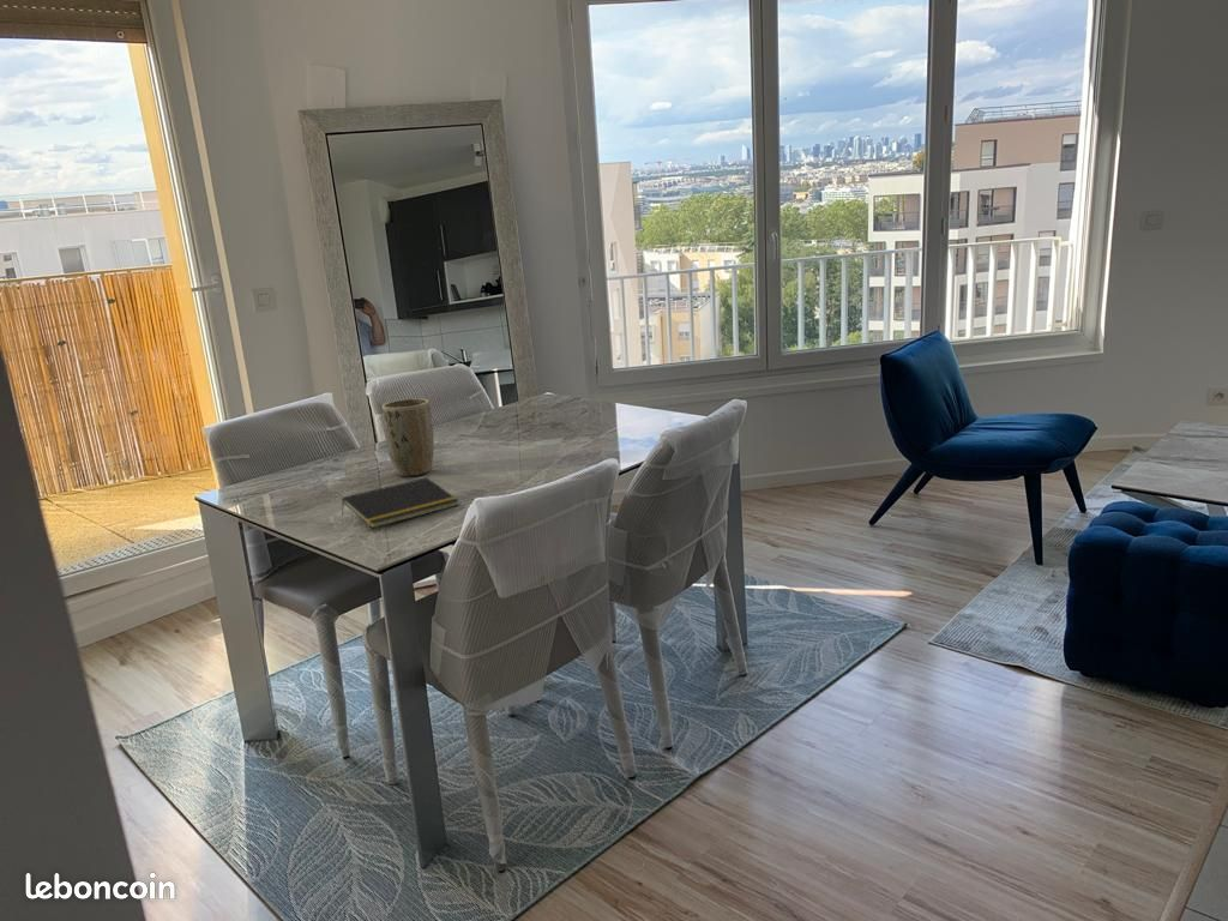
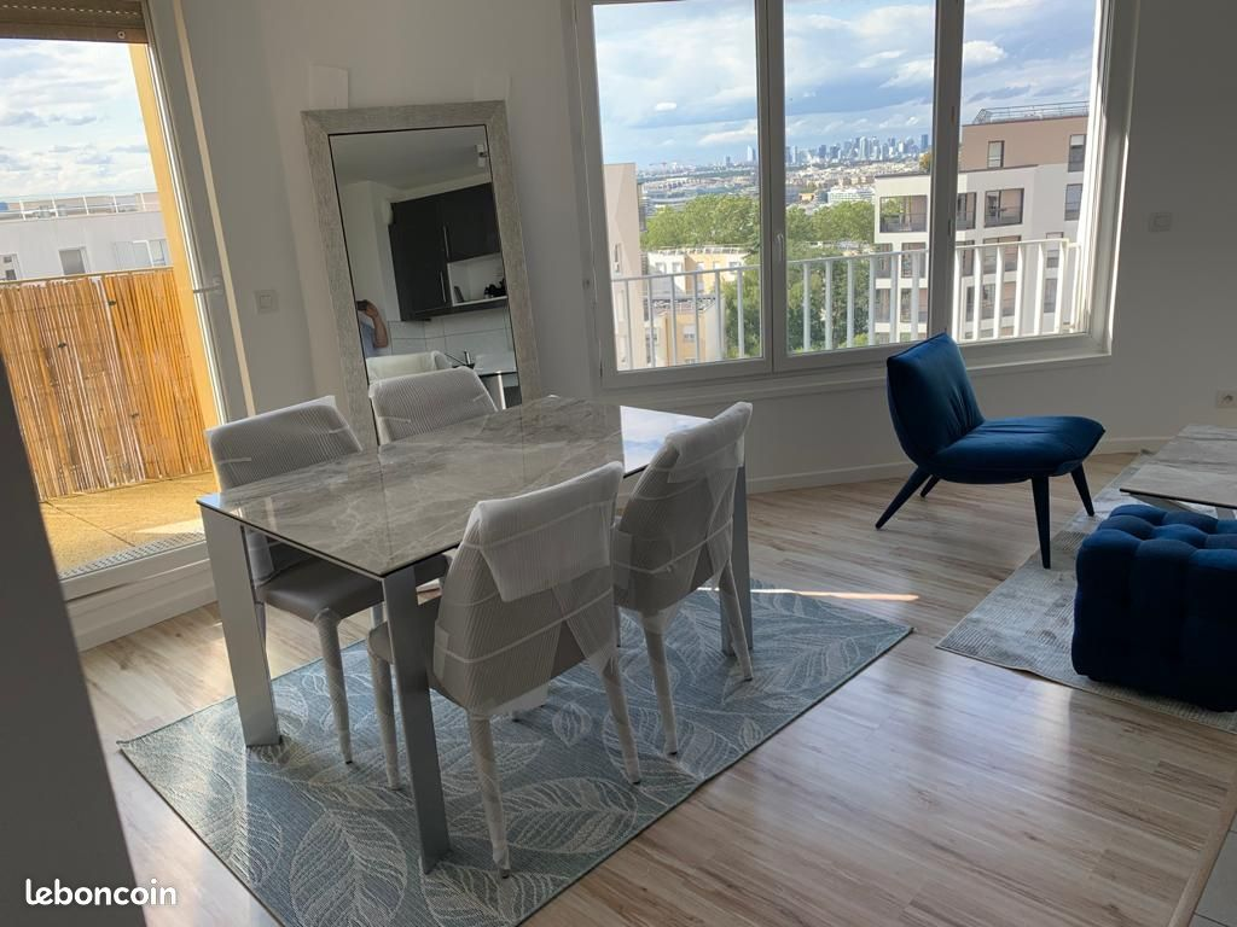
- plant pot (409, 437)
- notepad (401, 501)
